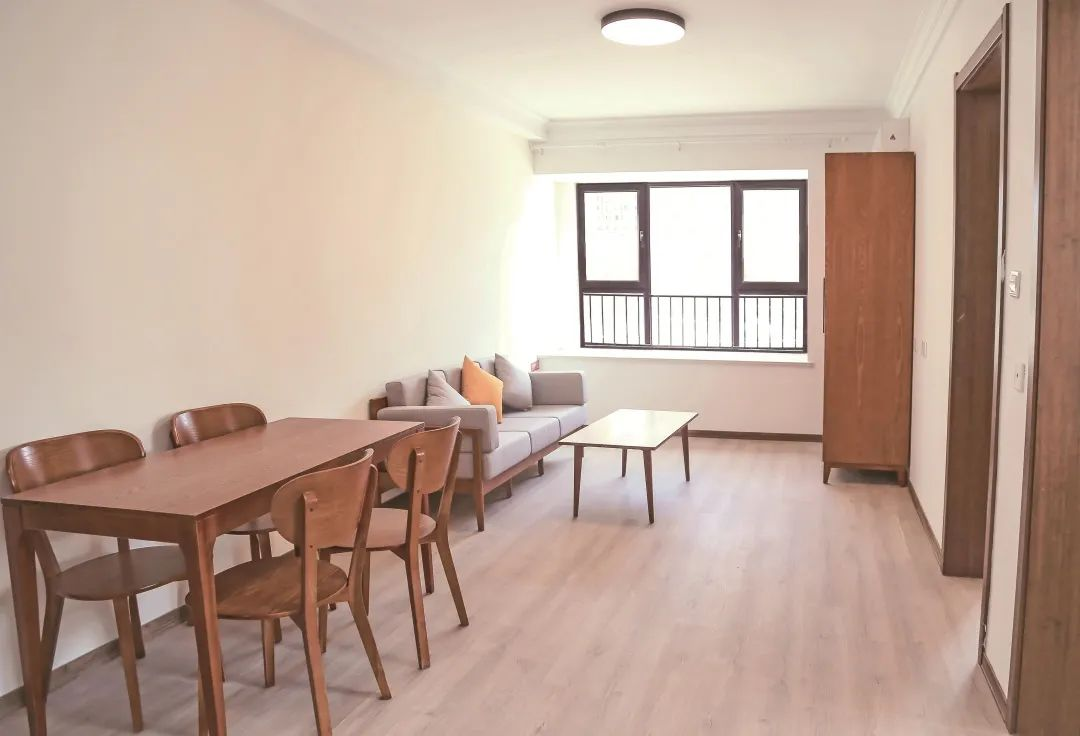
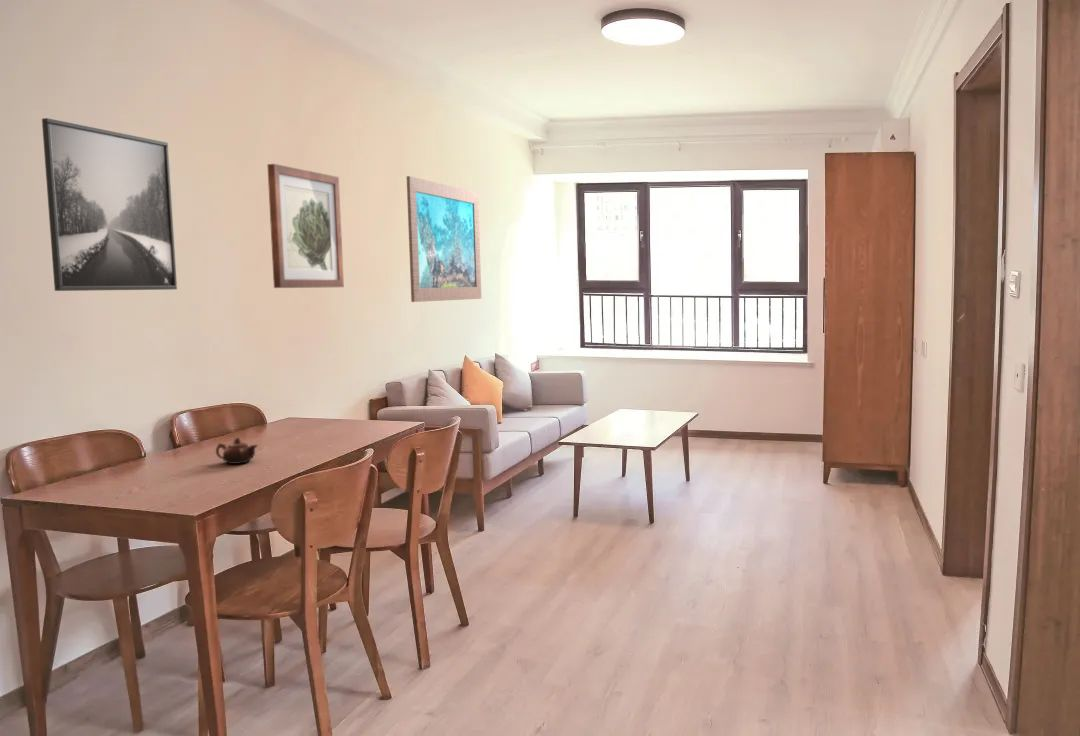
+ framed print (115, 211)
+ teapot (236, 449)
+ wall art (308, 229)
+ wall art (447, 242)
